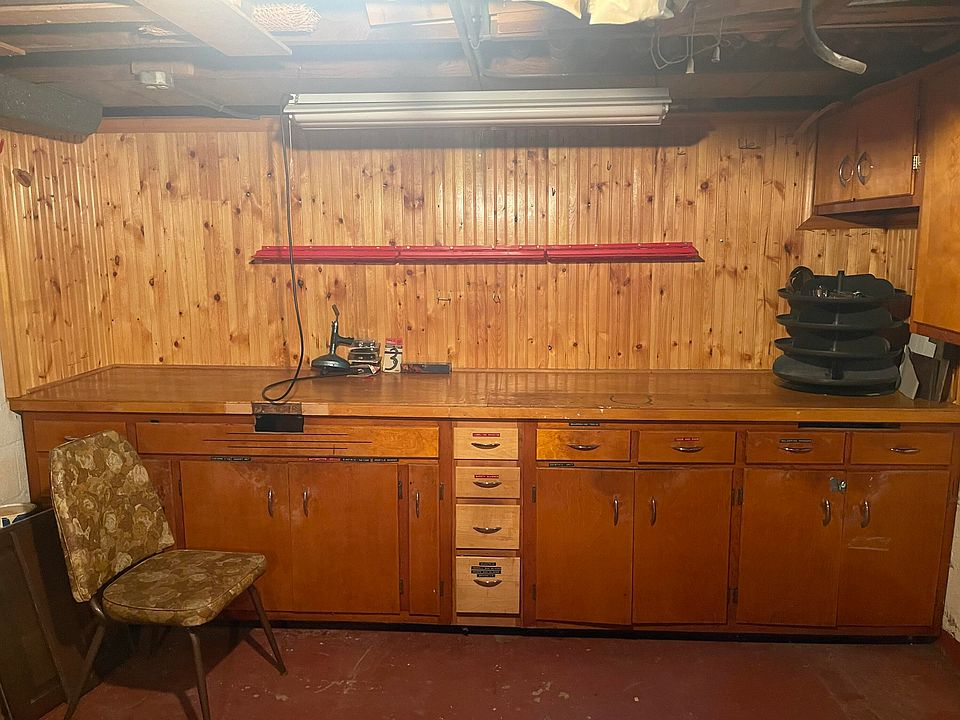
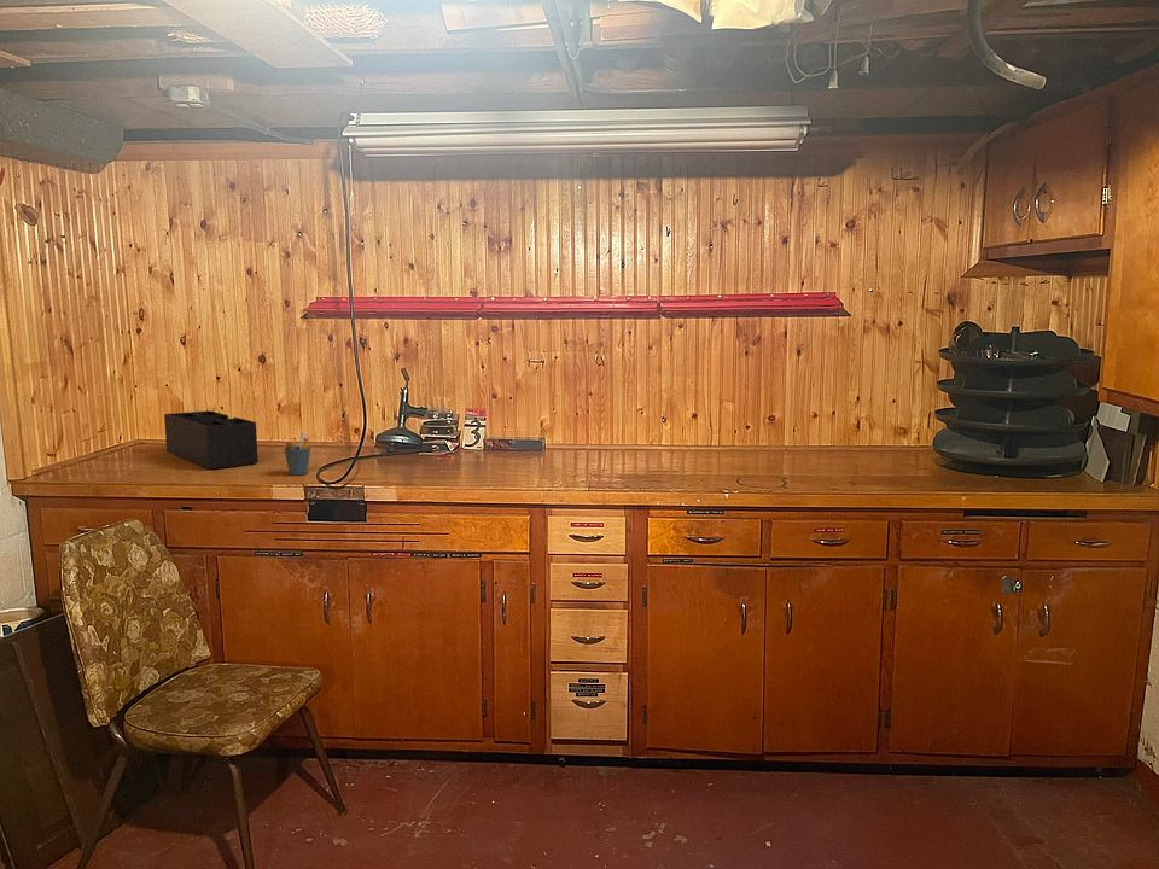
+ desk organizer (209, 437)
+ pen holder (297, 454)
